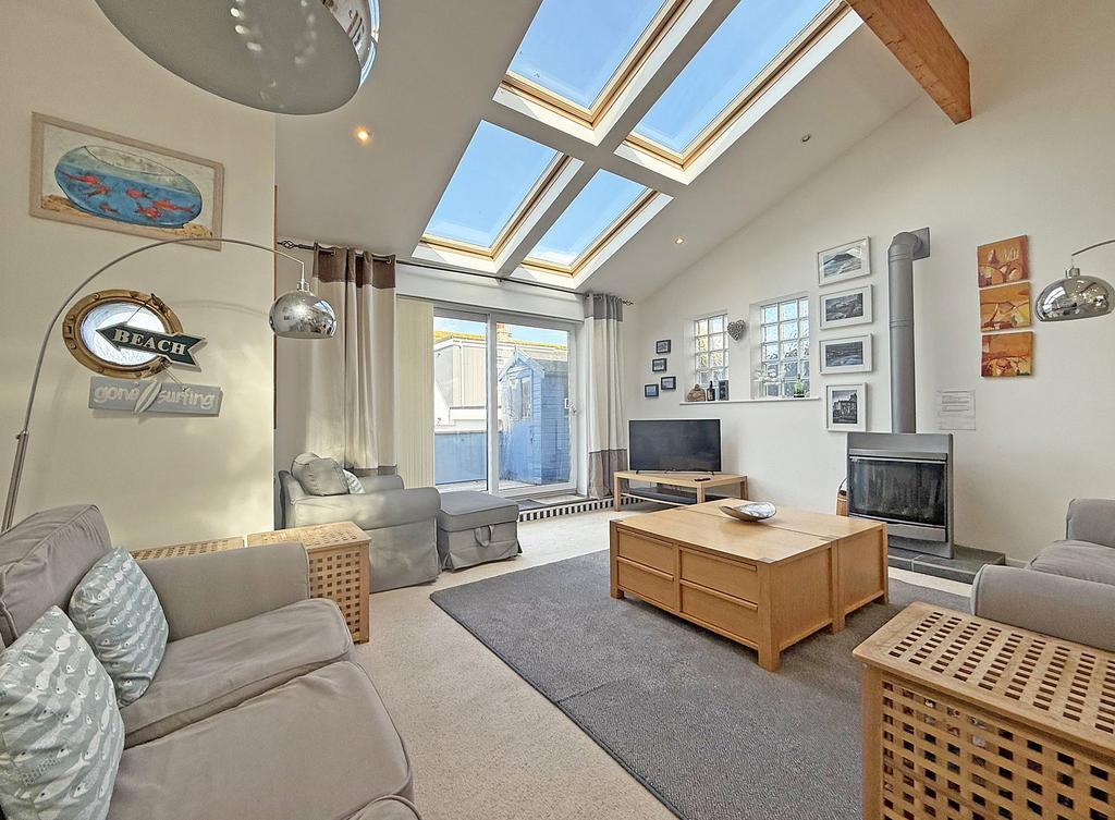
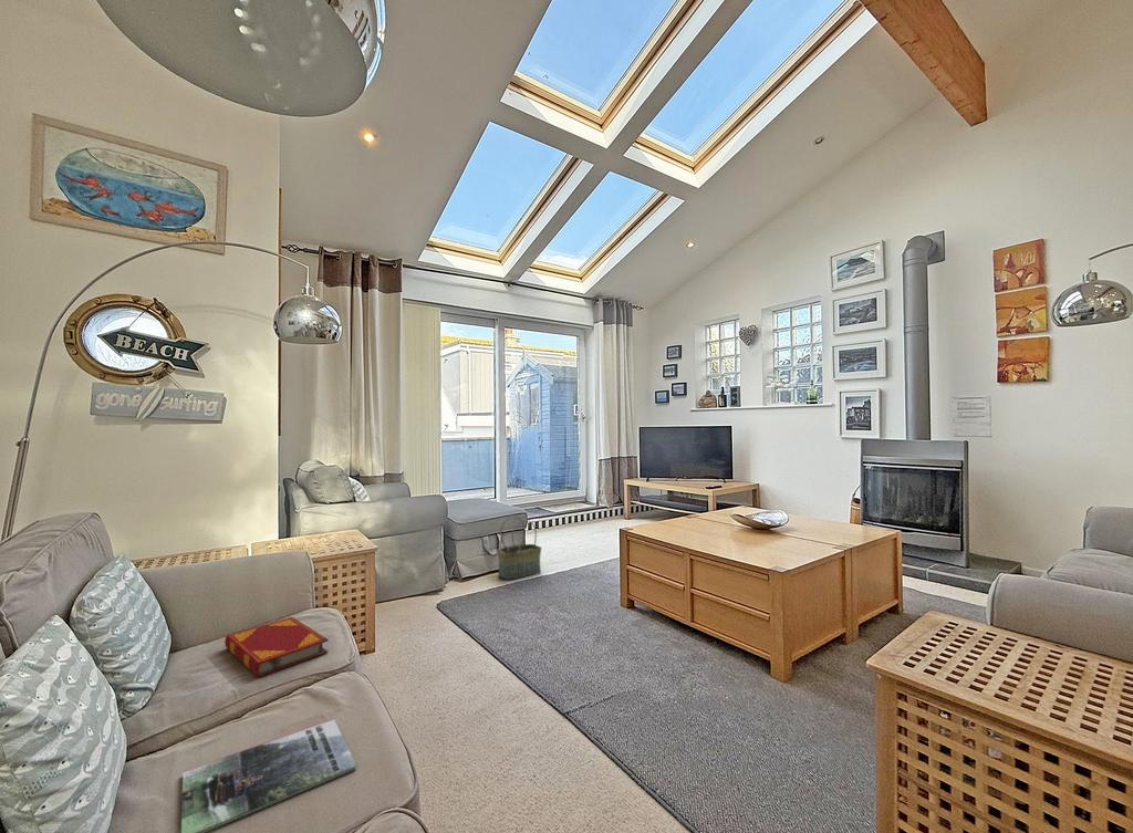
+ magazine (270, 770)
+ basket (519, 545)
+ hardback book (276, 644)
